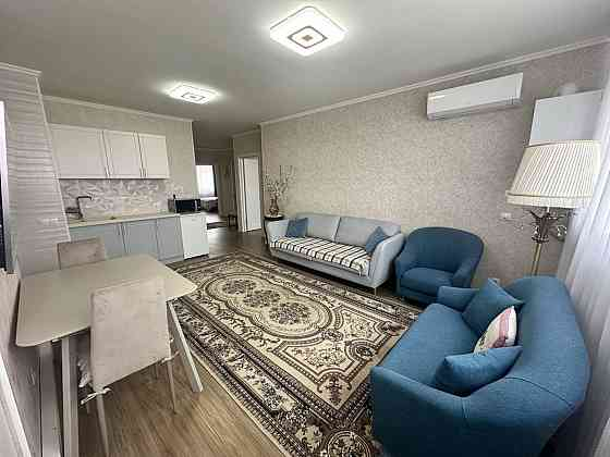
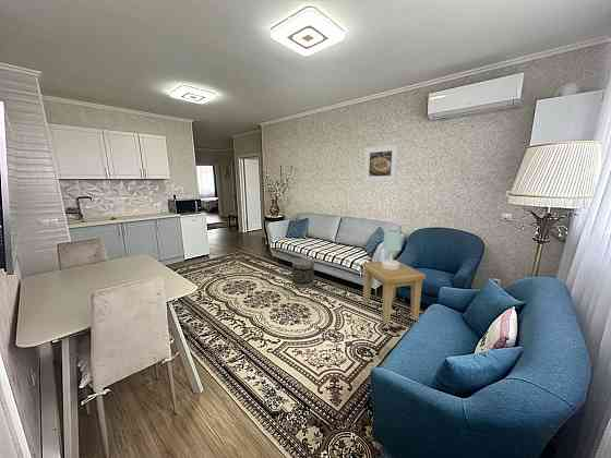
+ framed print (380, 164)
+ side table (390, 289)
+ basket (303, 272)
+ table lamp (391, 249)
